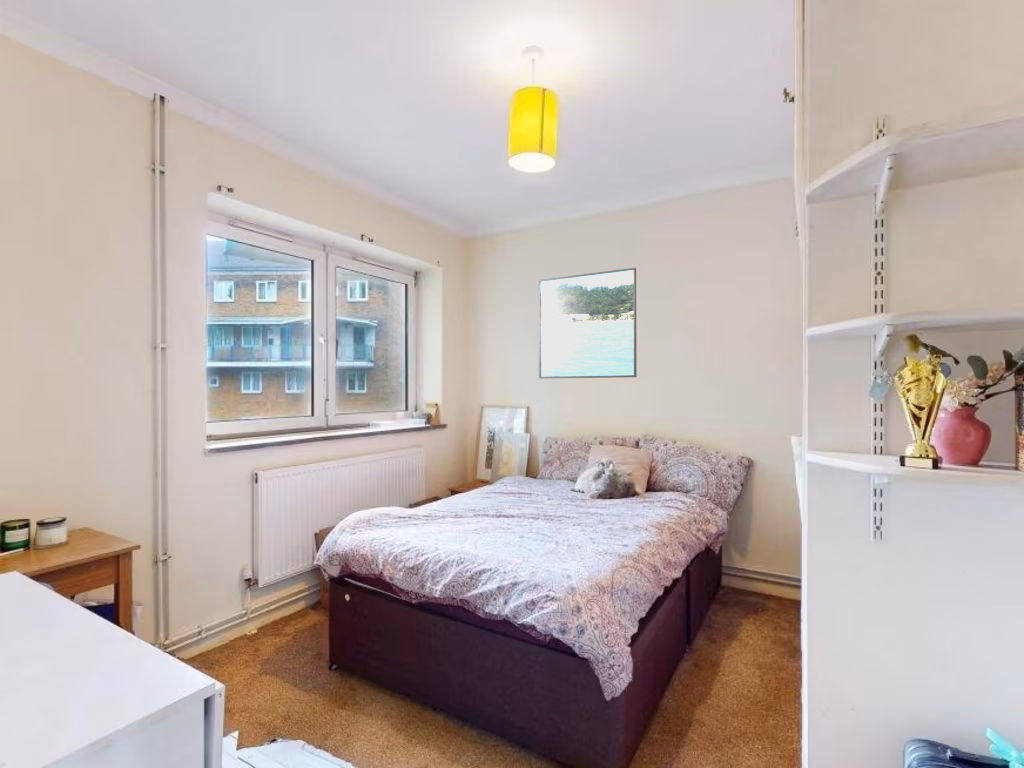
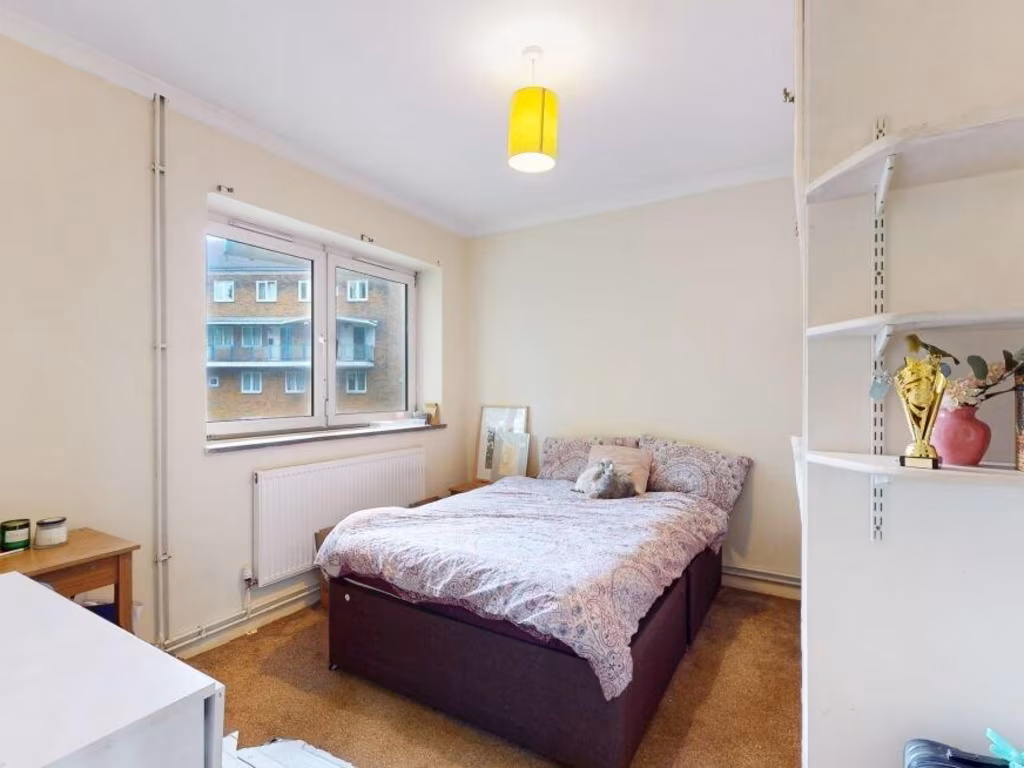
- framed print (584, 326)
